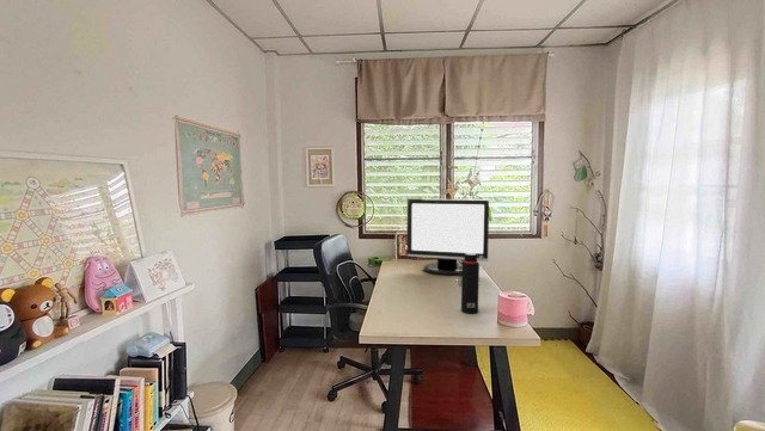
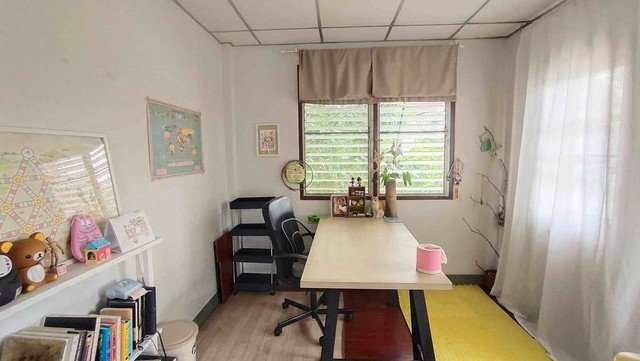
- monitor (447, 234)
- water bottle (467, 282)
